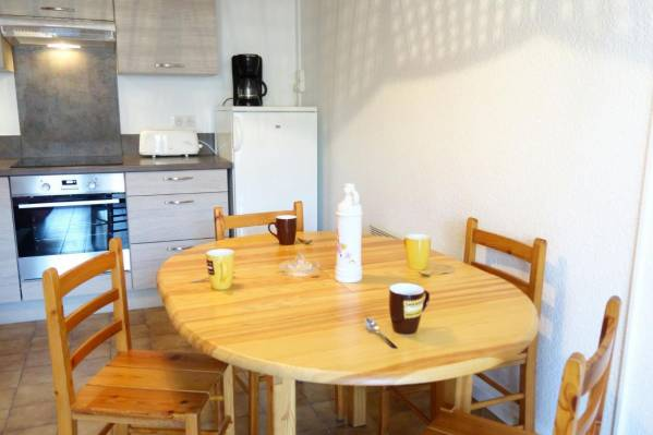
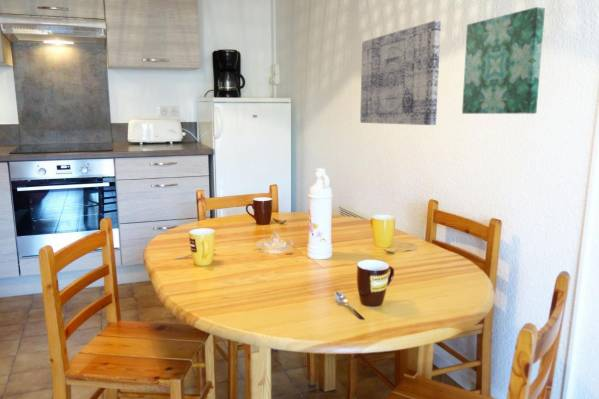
+ wall art (395, 78)
+ wall art (499, 66)
